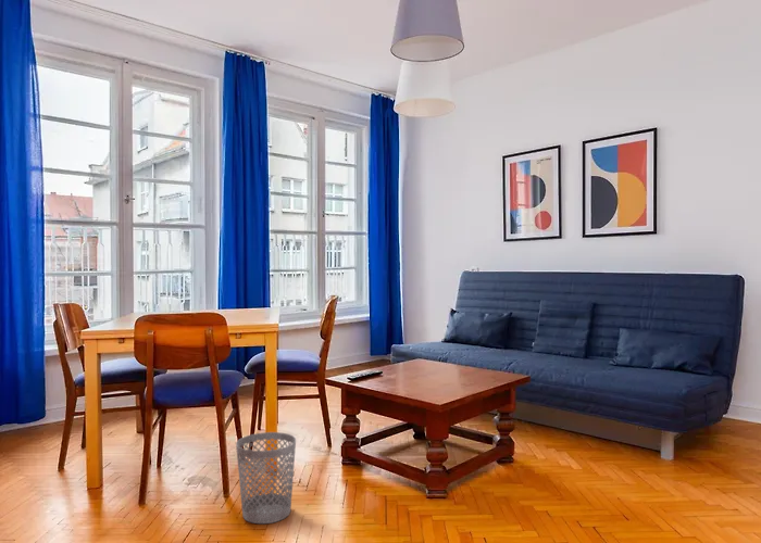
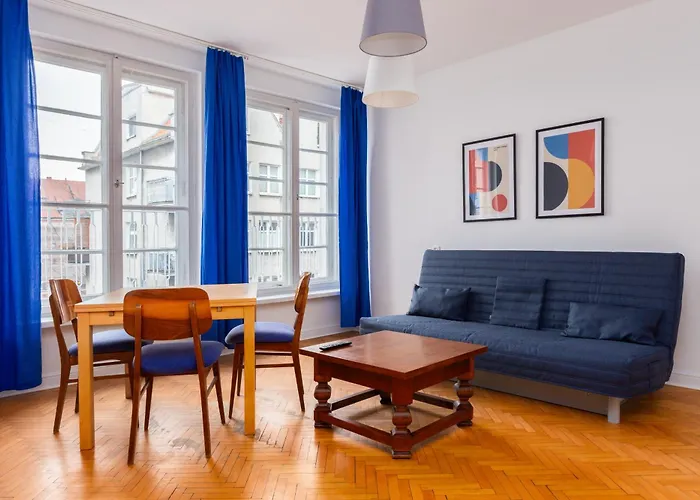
- wastebasket (265, 477)
